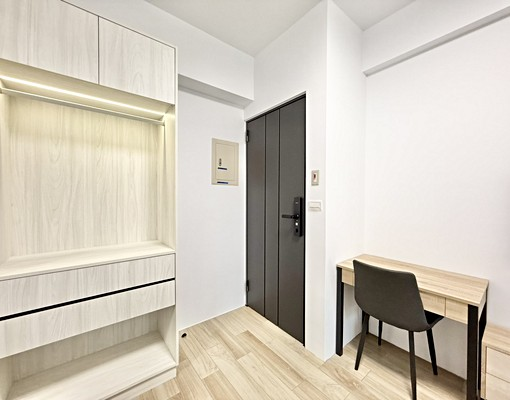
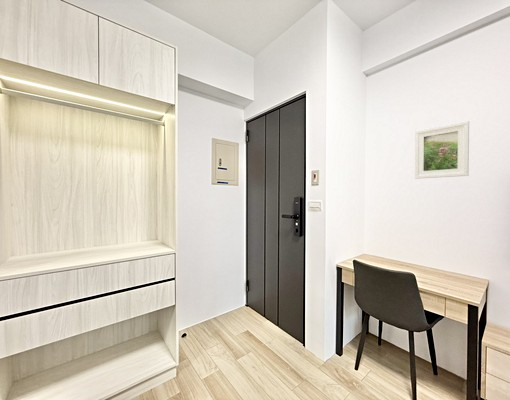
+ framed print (440, 152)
